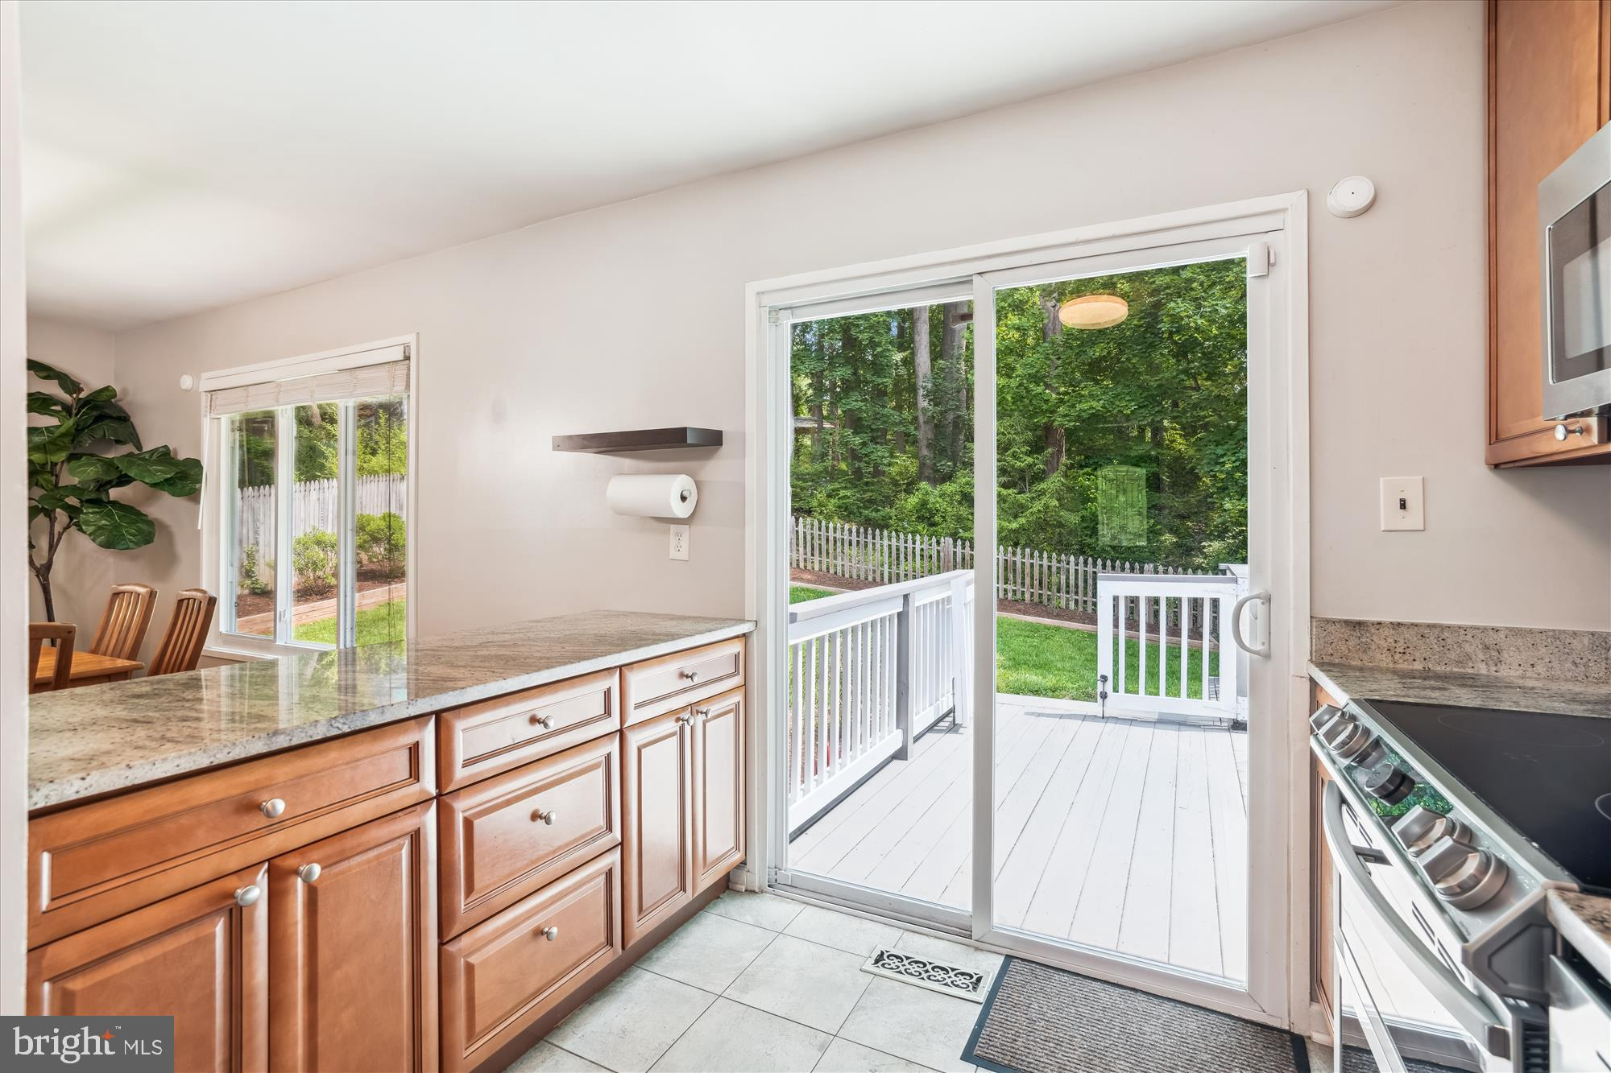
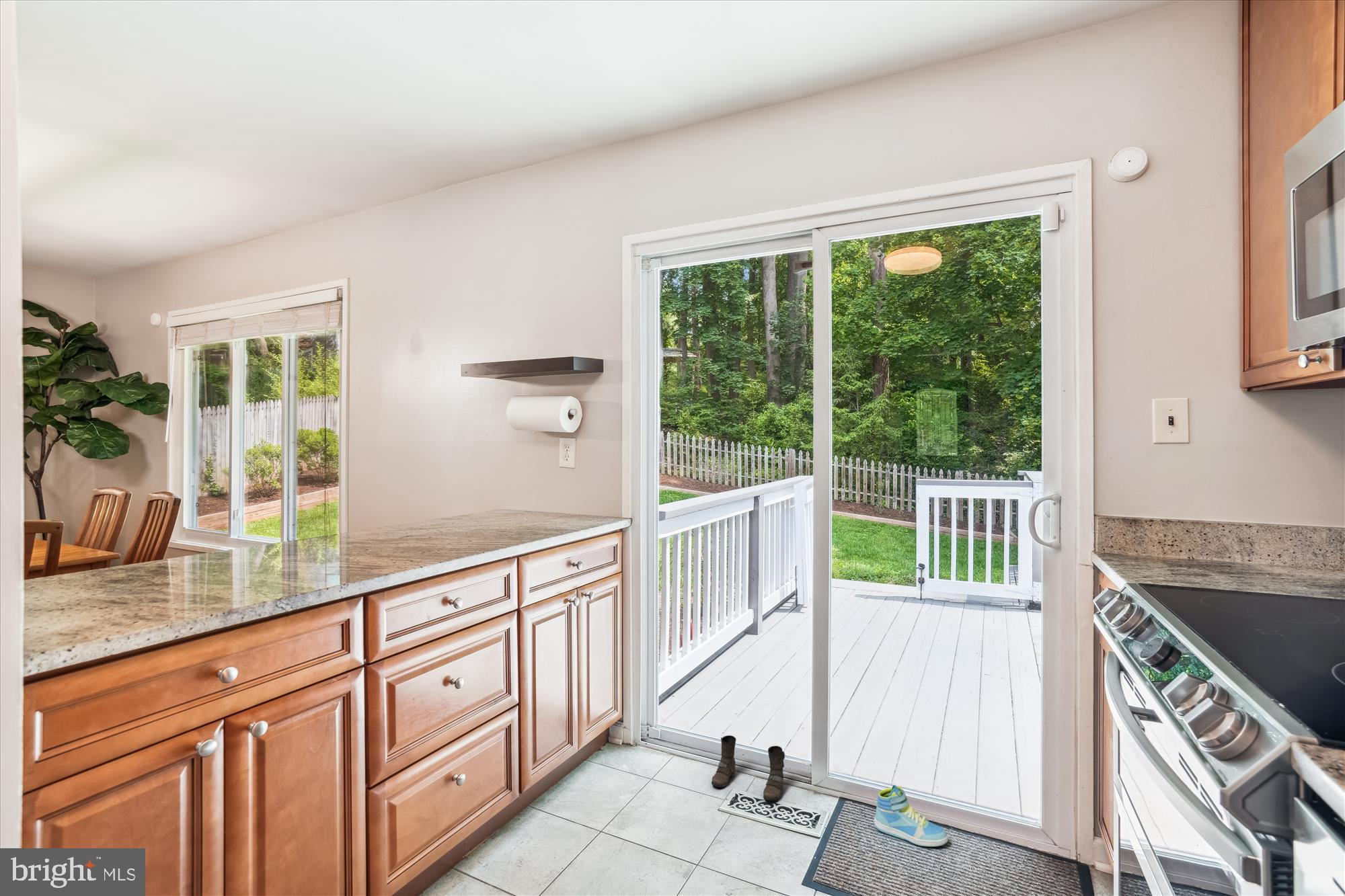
+ boots (735, 766)
+ sneaker (910, 813)
